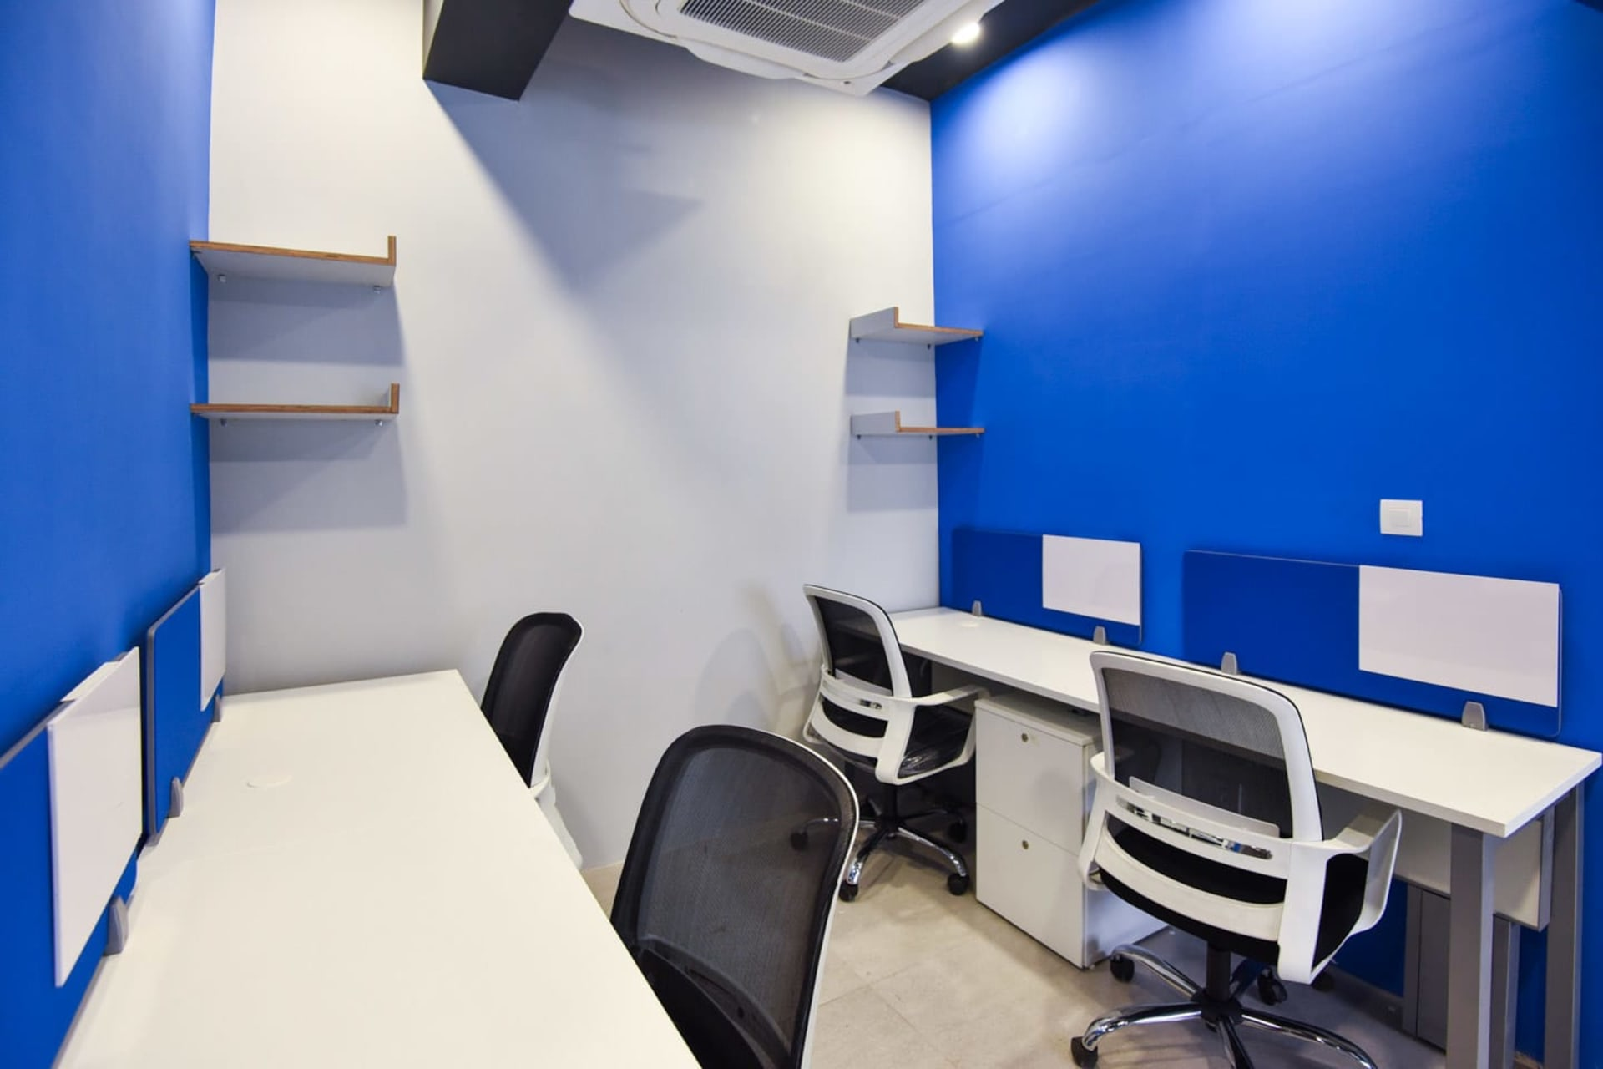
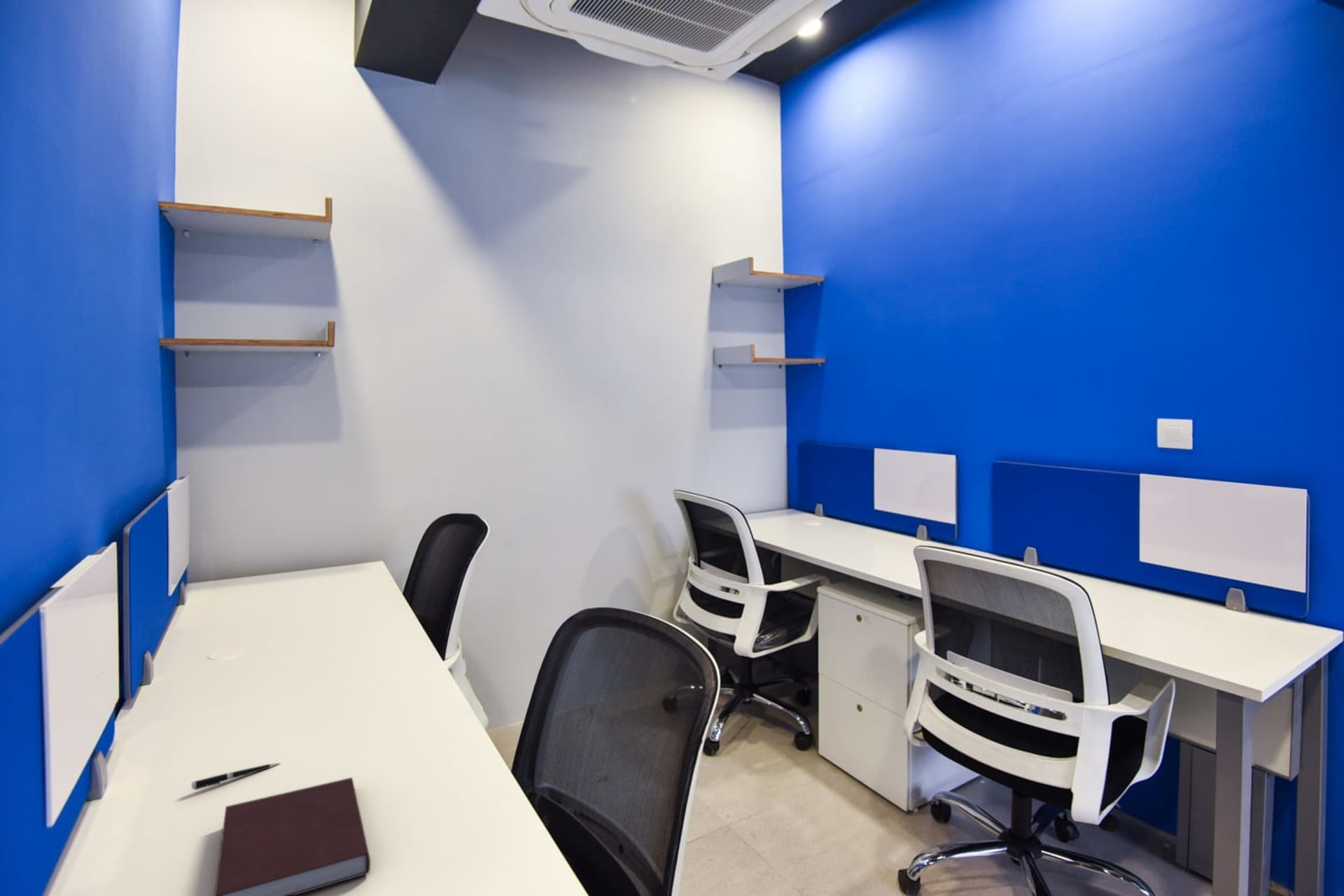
+ pen (238, 773)
+ notebook (294, 837)
